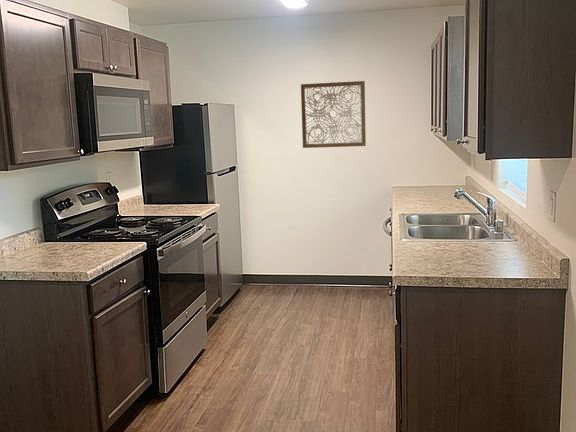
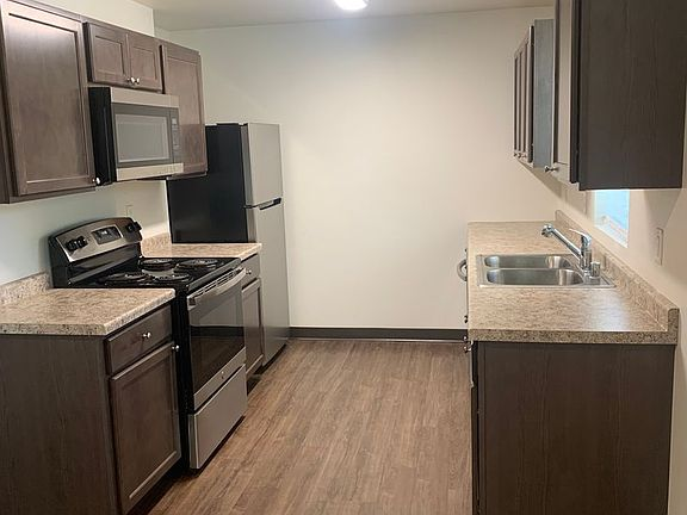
- wall art (330, 115)
